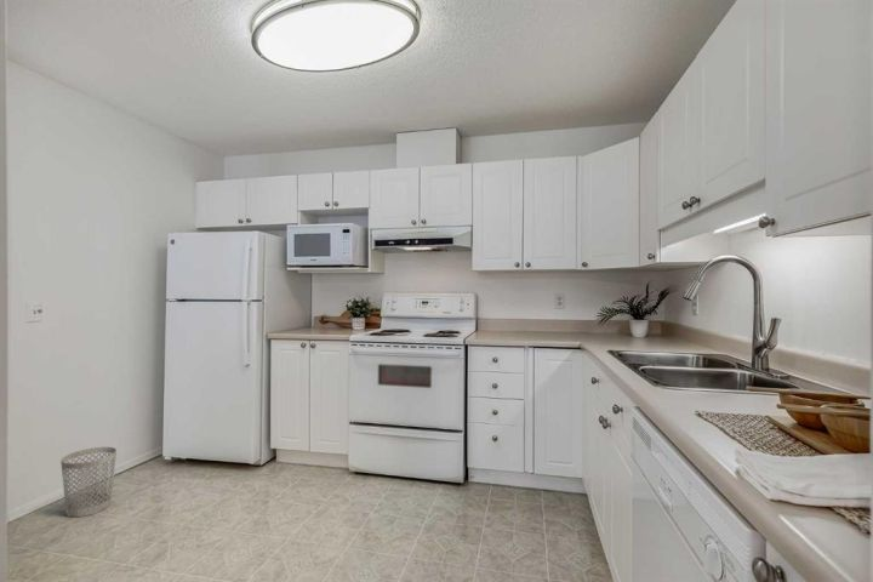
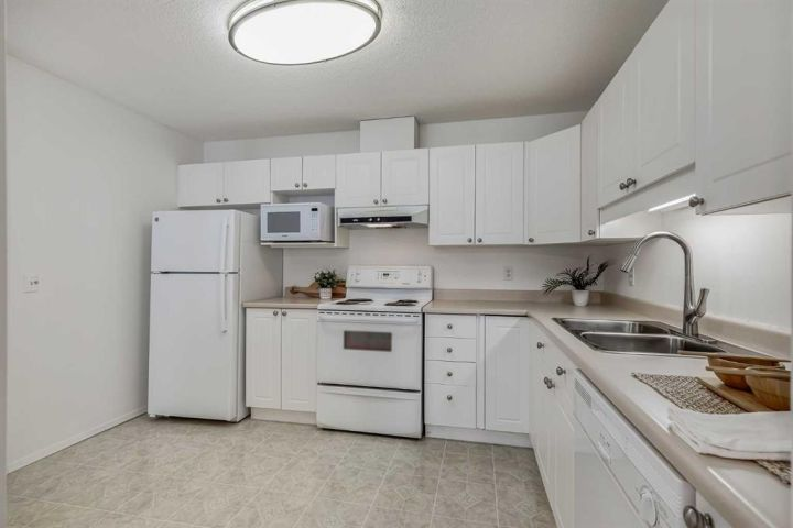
- wastebasket (89, 481)
